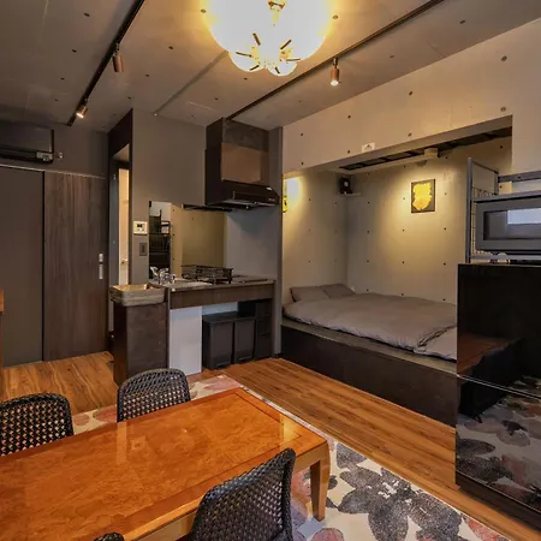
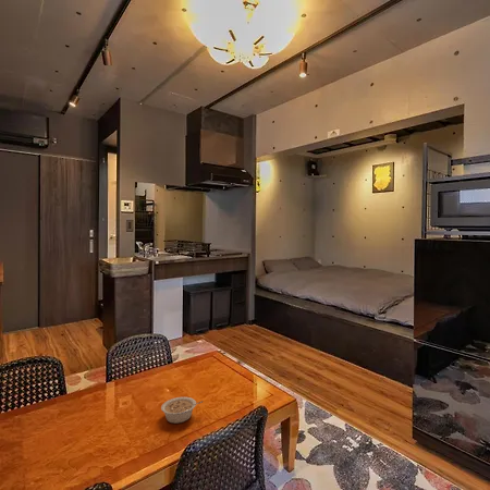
+ legume (180, 408)
